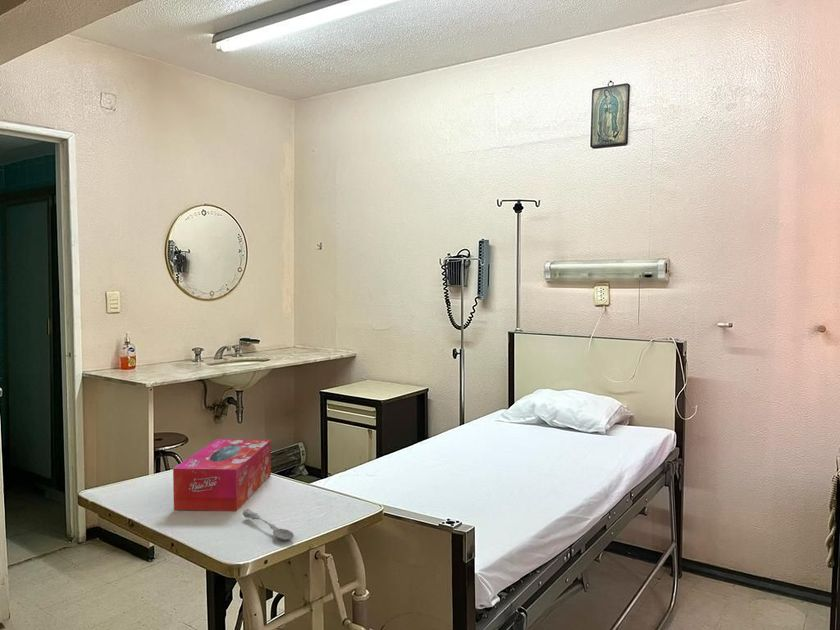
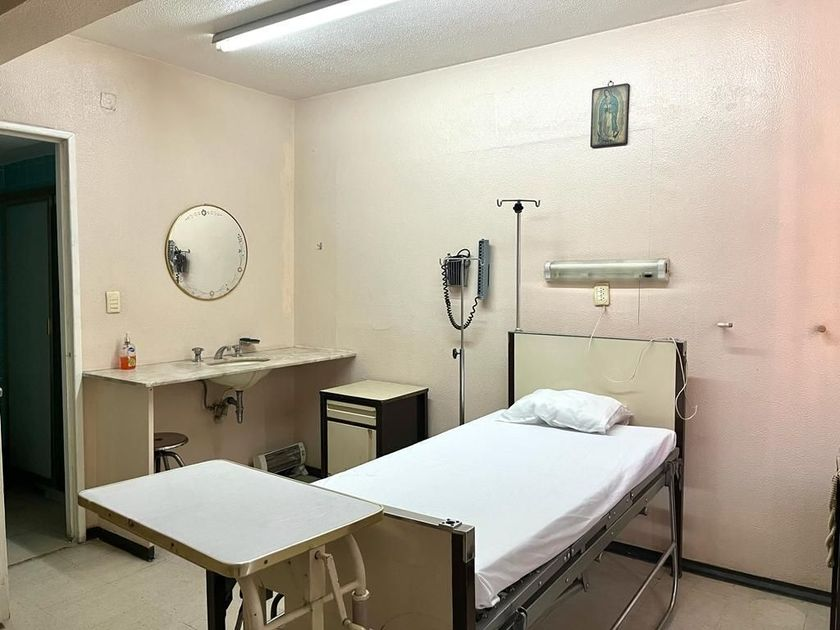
- tissue box (226, 471)
- soupspoon (268, 524)
